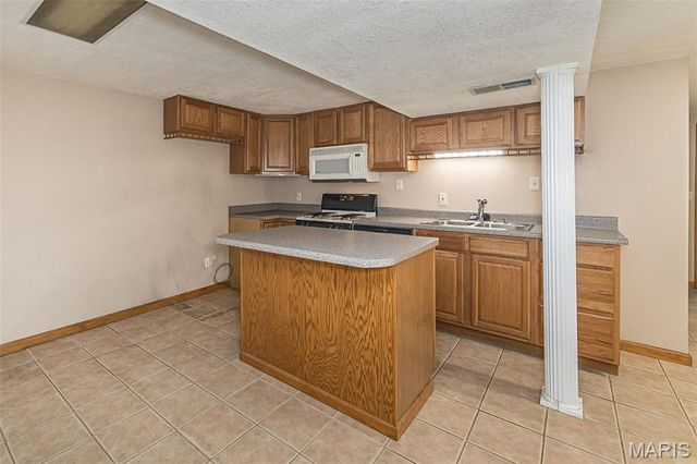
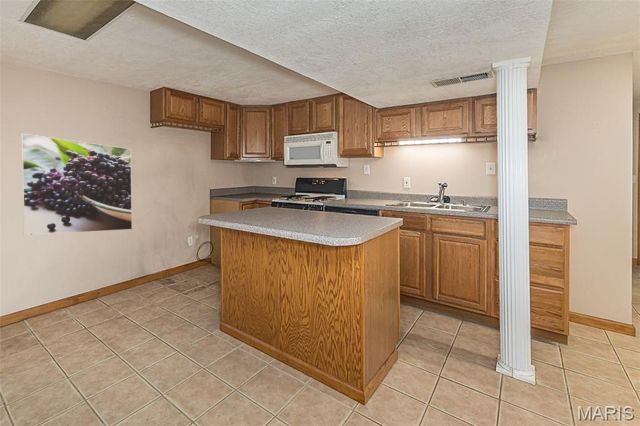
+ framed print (83, 187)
